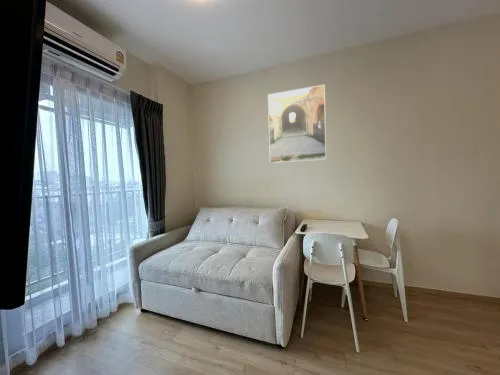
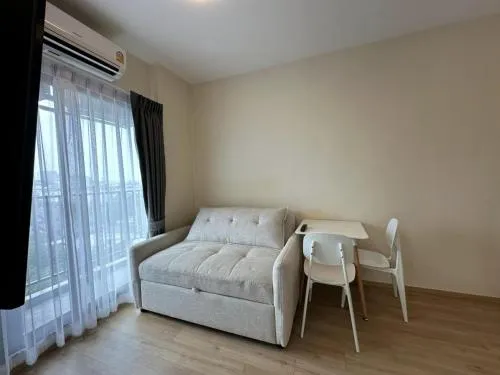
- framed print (296, 125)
